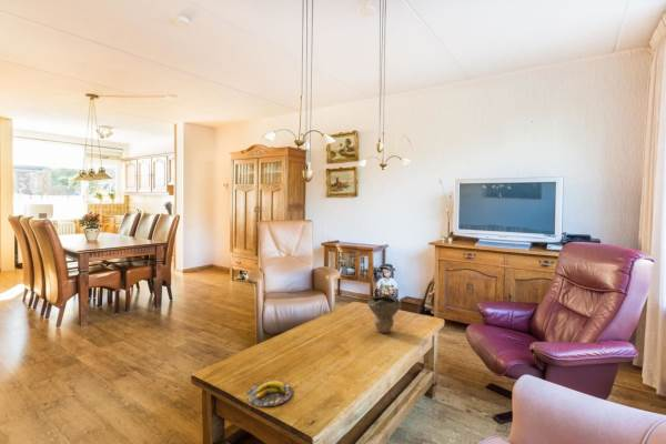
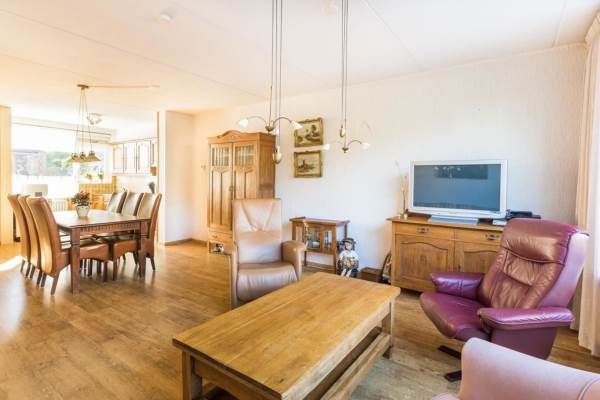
- banana (270, 387)
- decorative bowl (383, 313)
